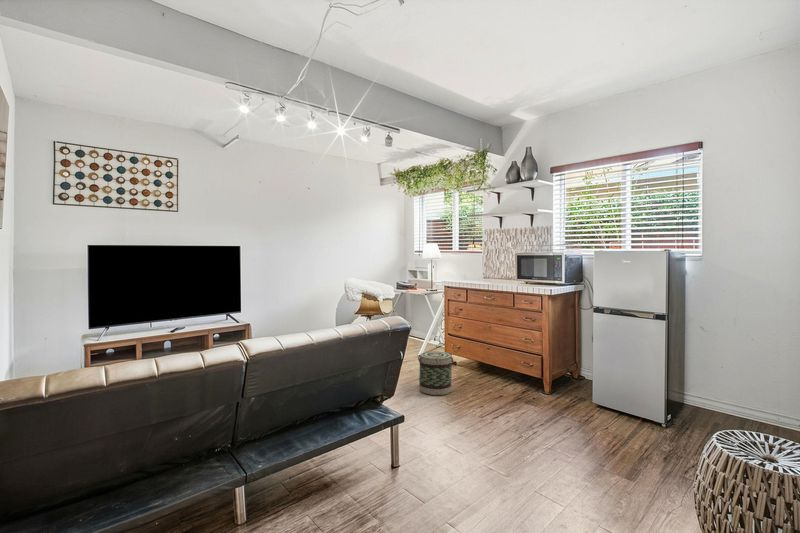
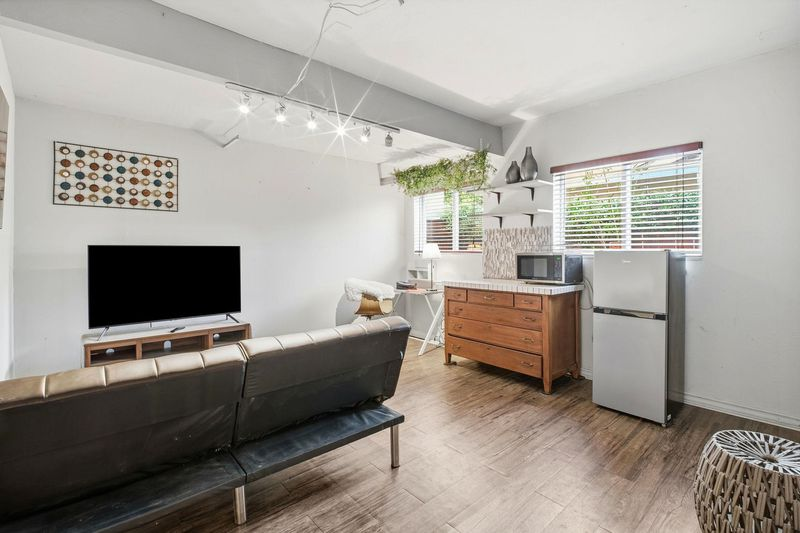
- basket (435, 371)
